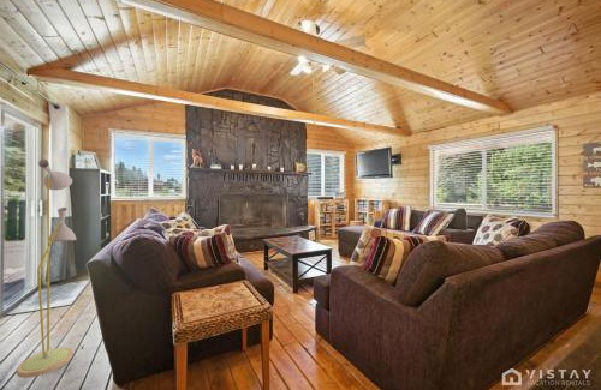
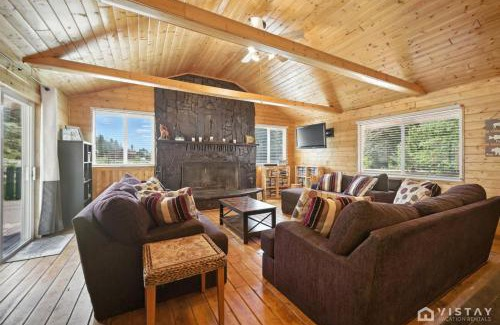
- floor lamp (48, 258)
